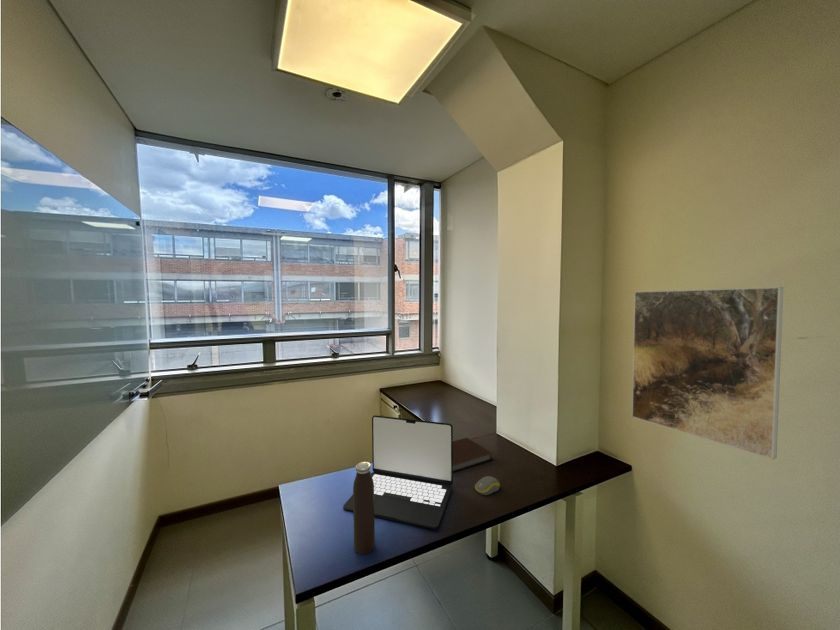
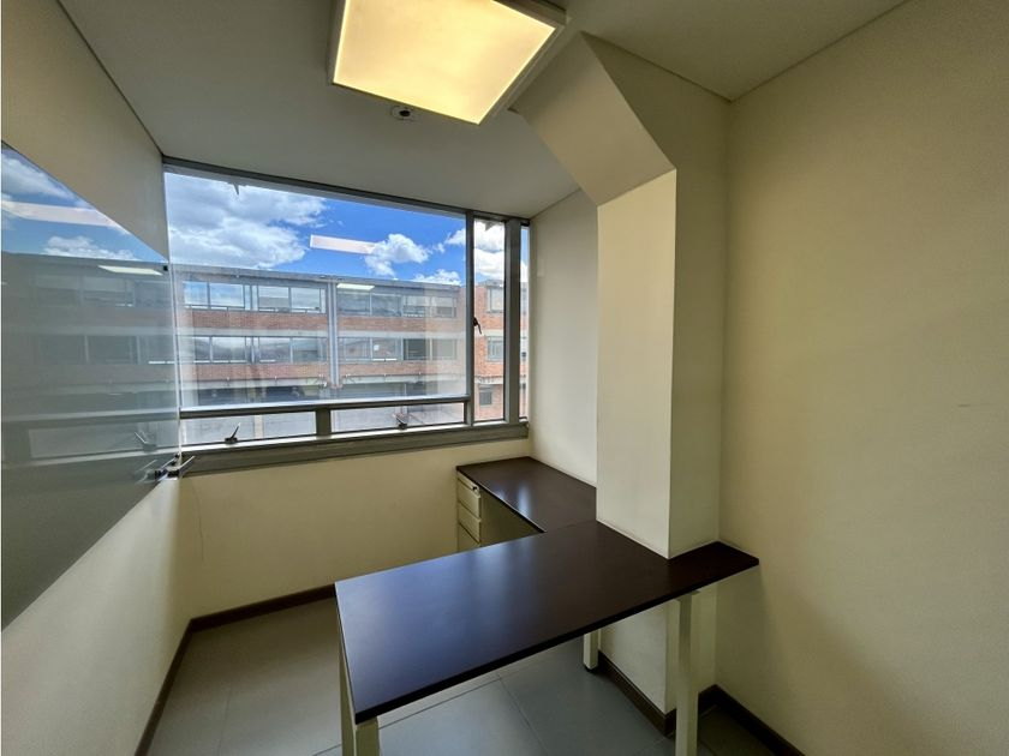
- water bottle (363, 505)
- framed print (695, 362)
- laptop (400, 464)
- computer mouse (487, 484)
- notebook (458, 453)
